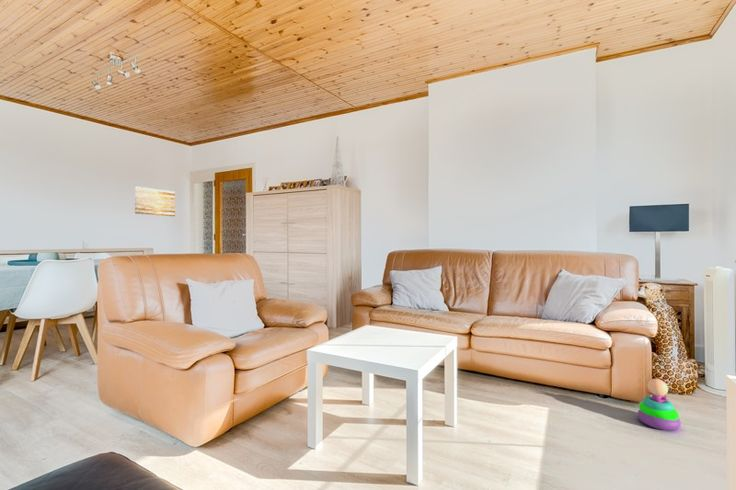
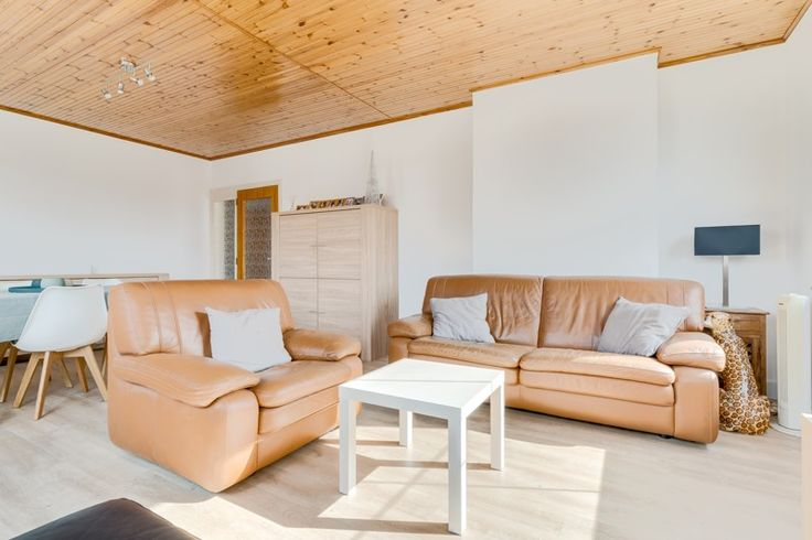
- stacking toy (658, 401)
- wall art (155, 202)
